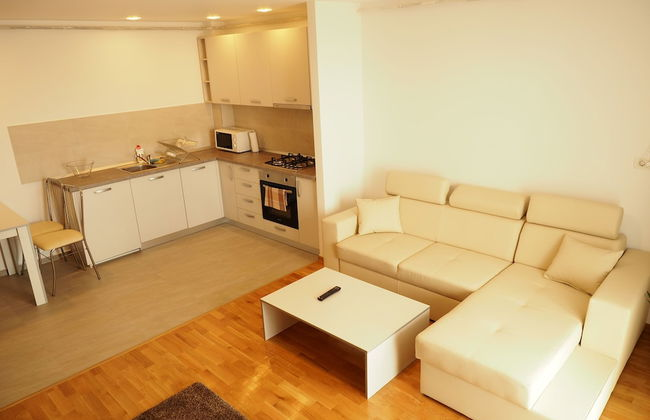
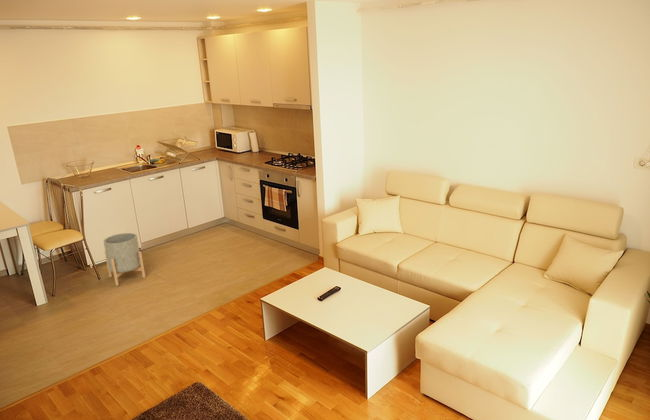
+ planter (123, 258)
